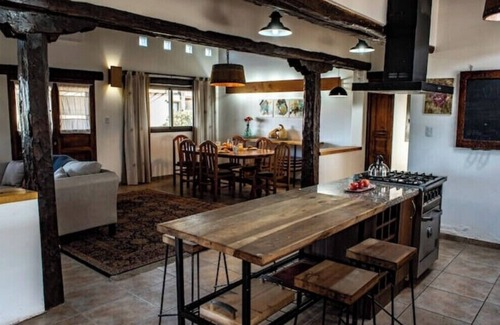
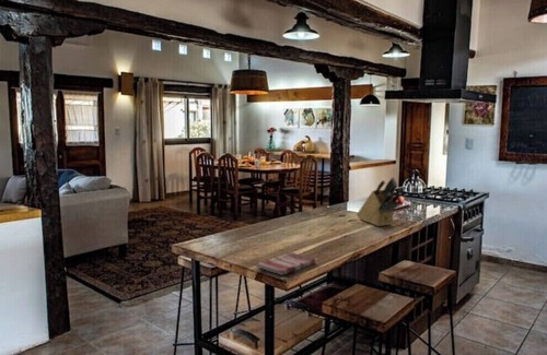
+ dish towel (286, 262)
+ knife block (379, 199)
